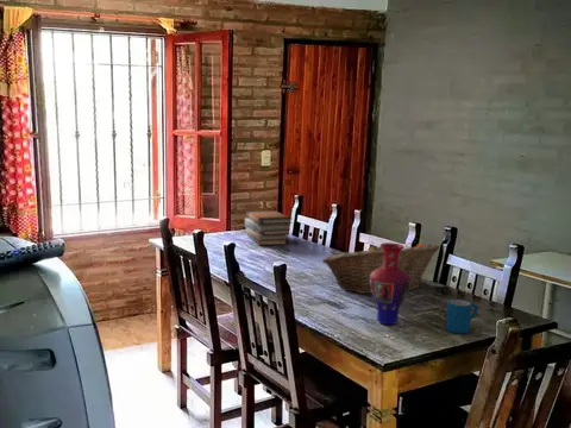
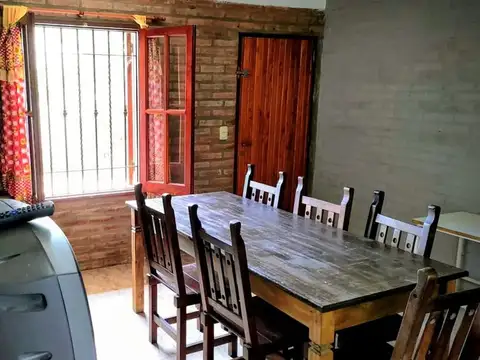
- mug (463, 315)
- vase (389, 283)
- fruit basket (381, 262)
- book stack (266, 227)
